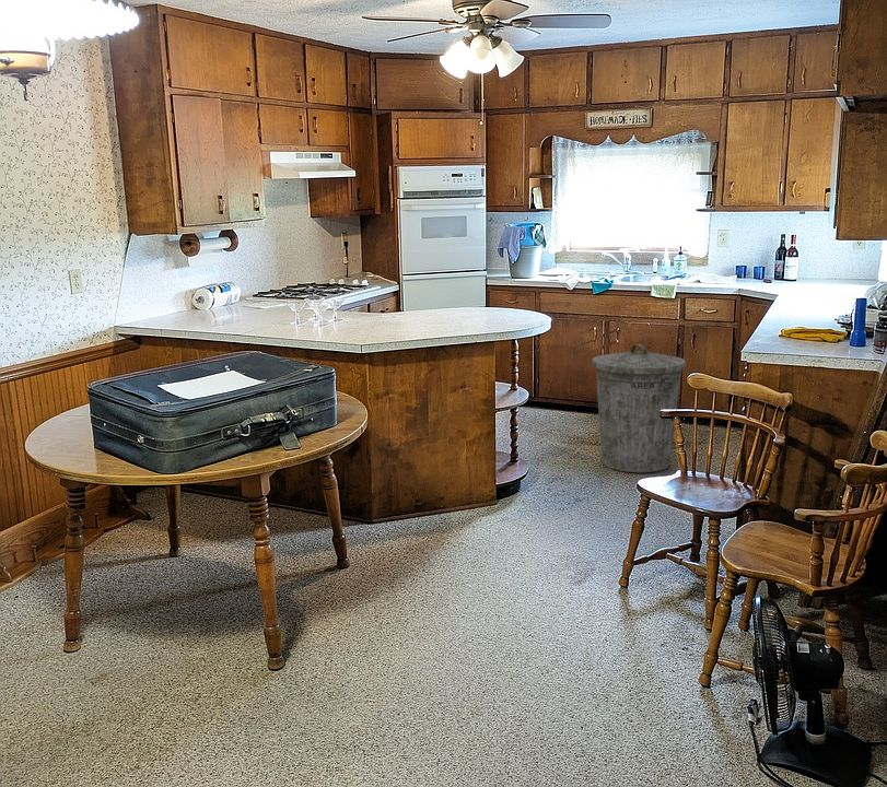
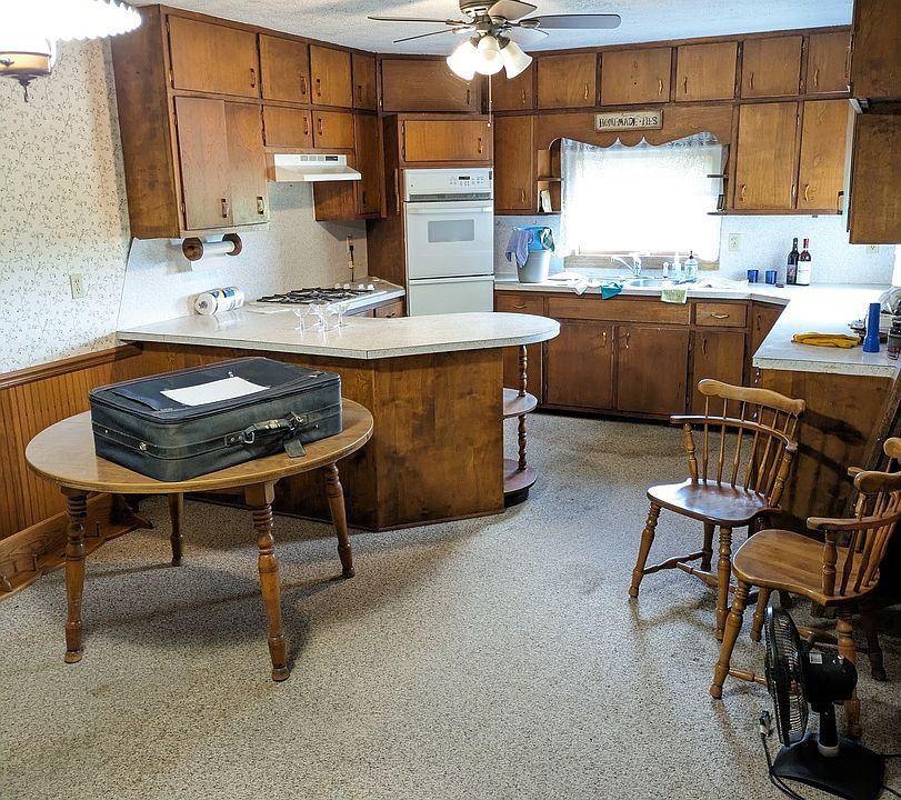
- trash can (637, 404)
